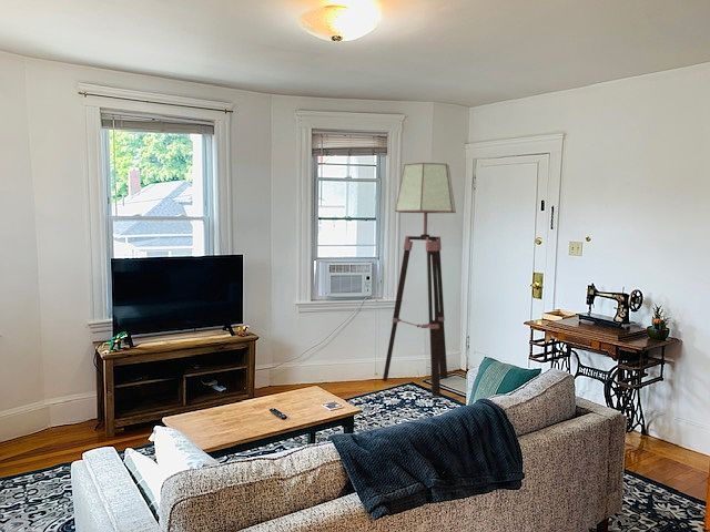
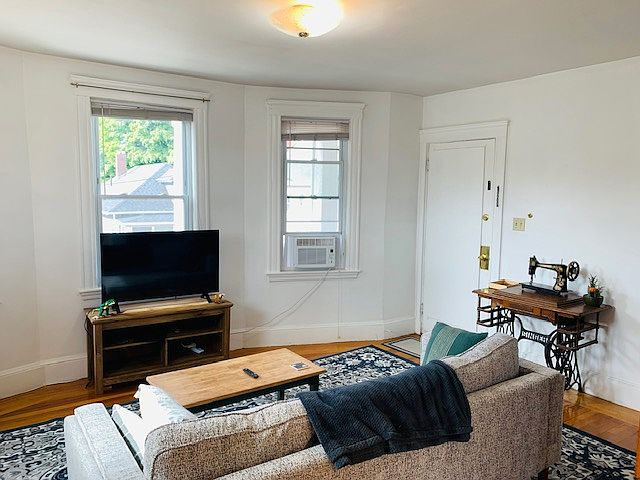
- floor lamp (428, 276)
